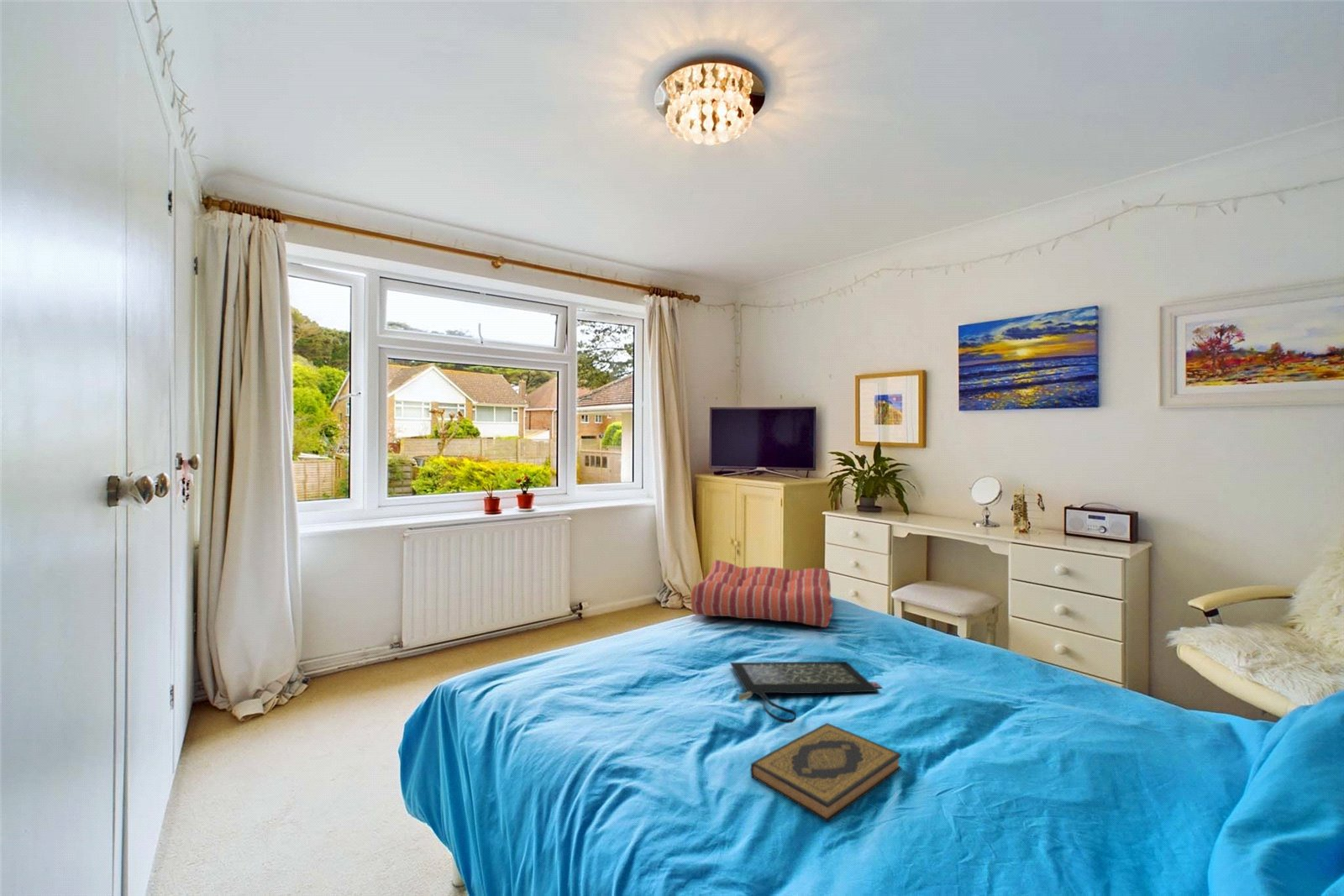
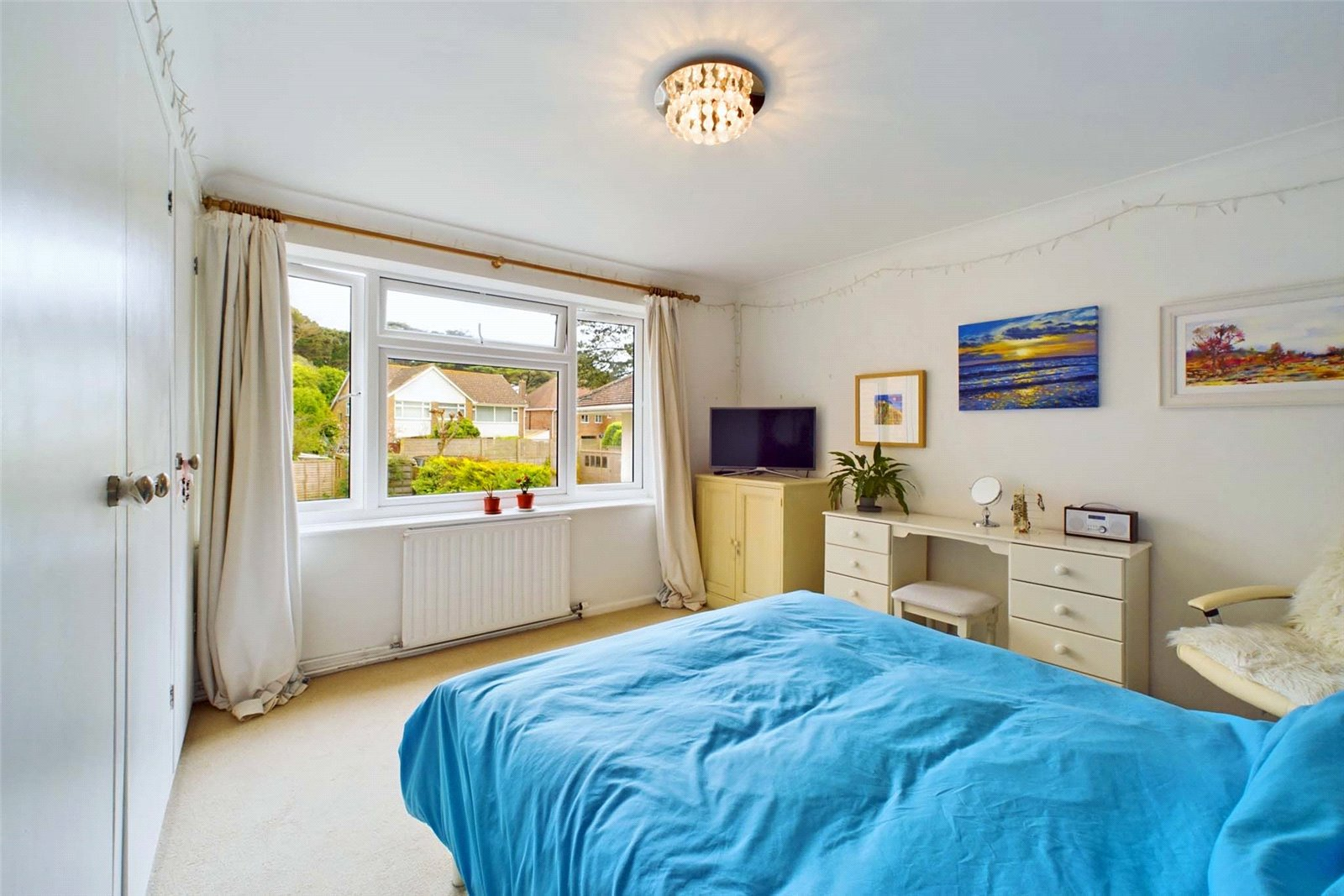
- seat cushion (764, 590)
- hardback book (827, 765)
- clutch bag (795, 677)
